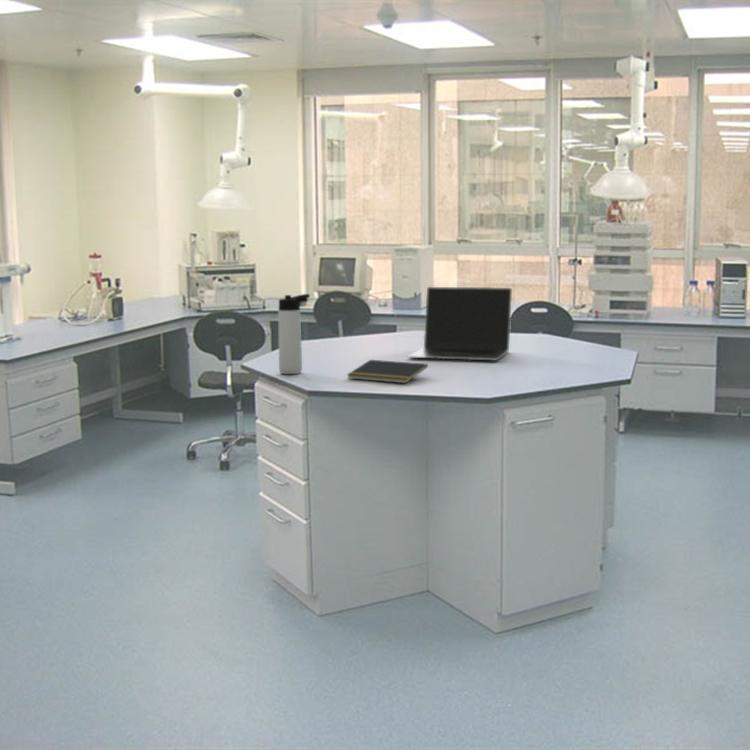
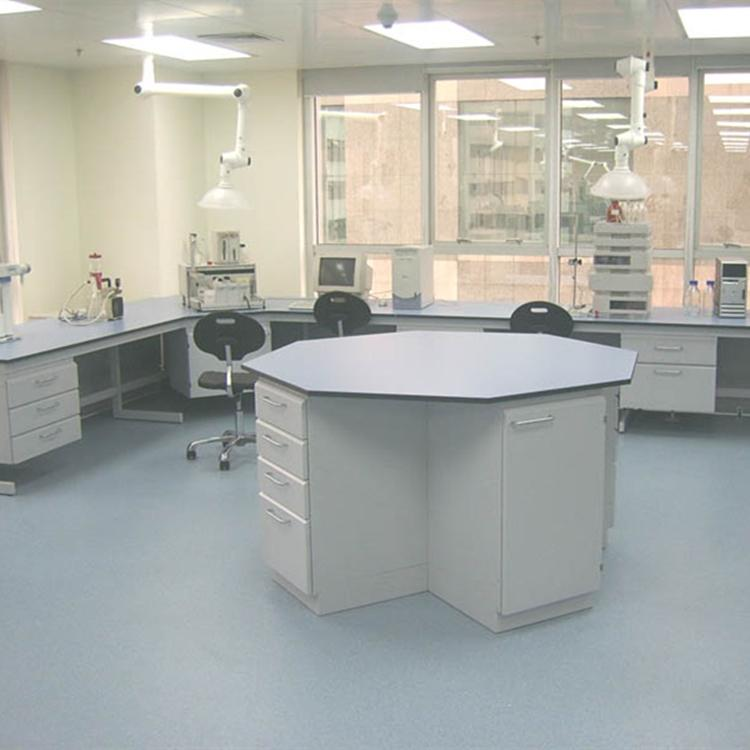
- laptop (460, 322)
- thermos bottle (294, 333)
- notepad (387, 370)
